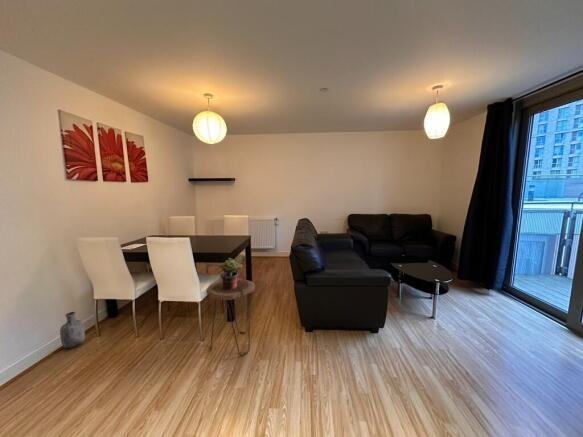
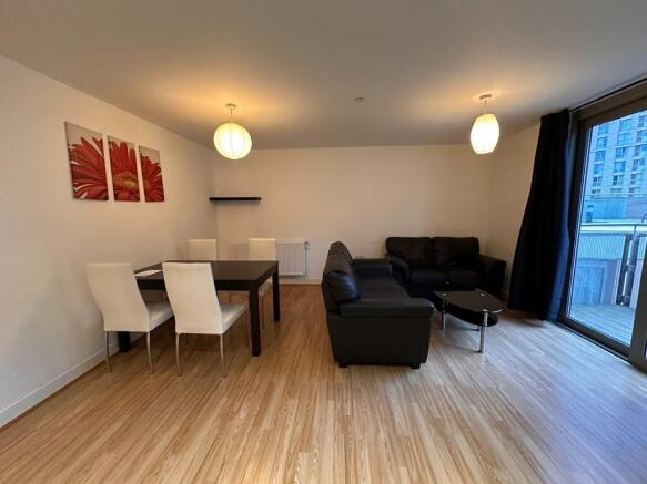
- potted plant (231, 272)
- vase (72, 329)
- side table (230, 315)
